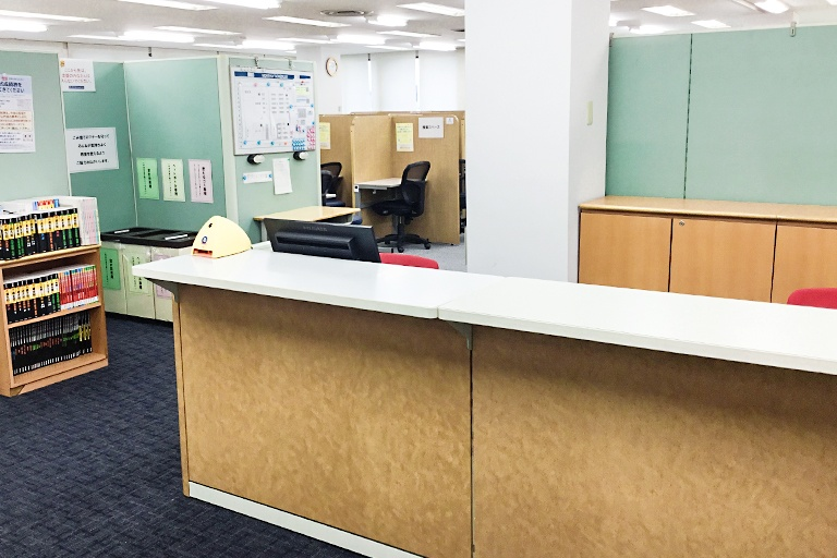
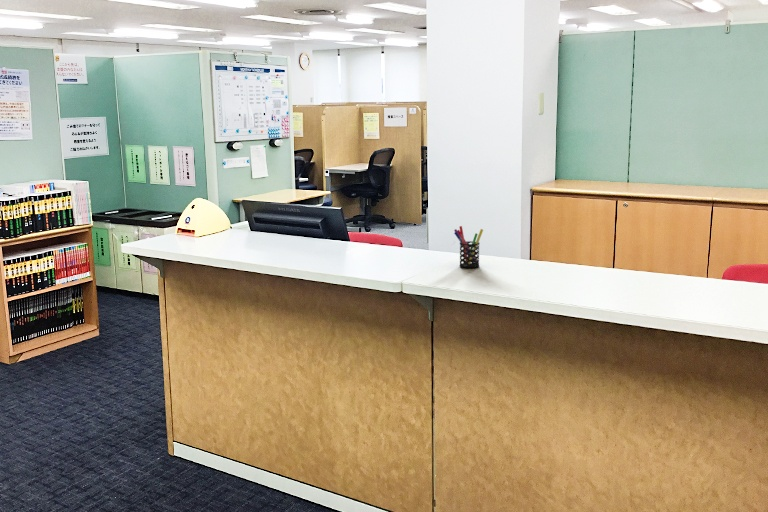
+ pen holder (469, 246)
